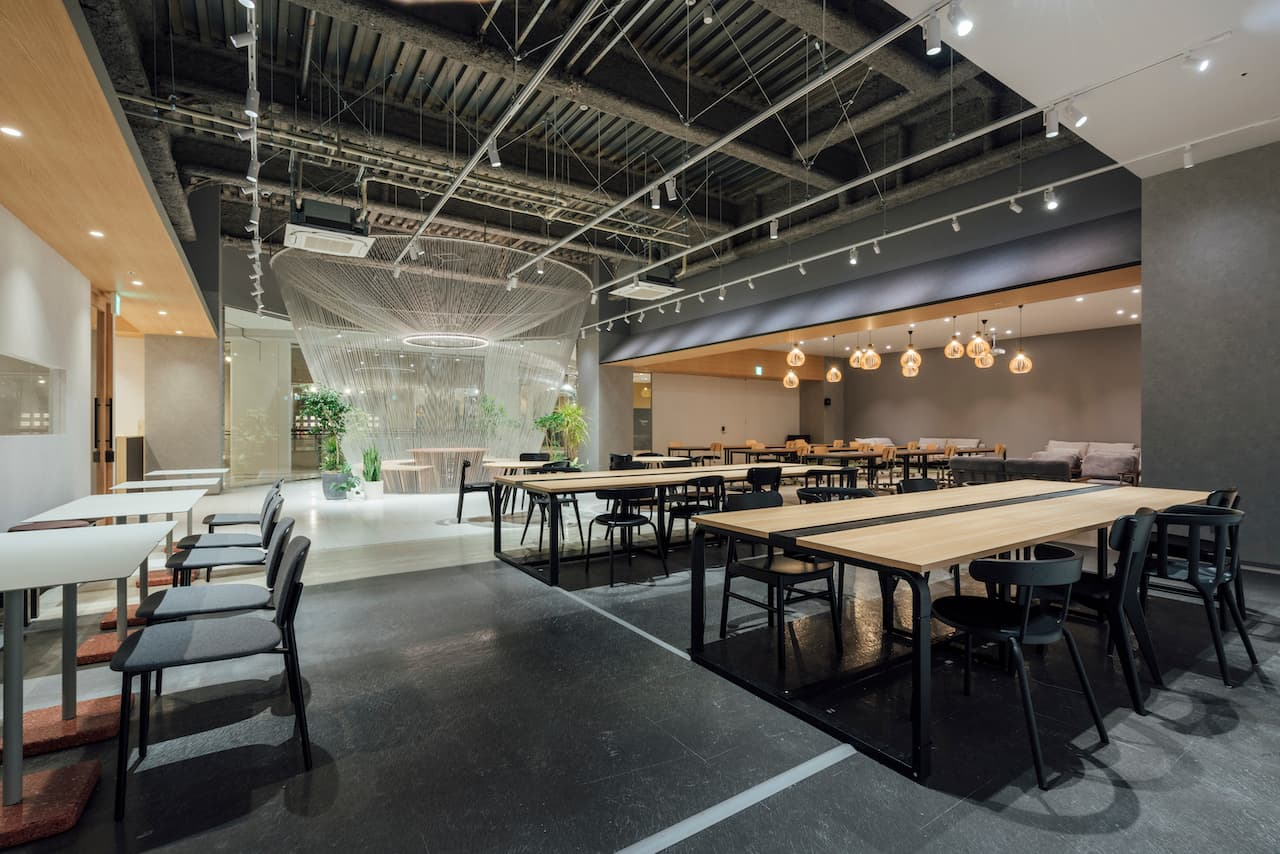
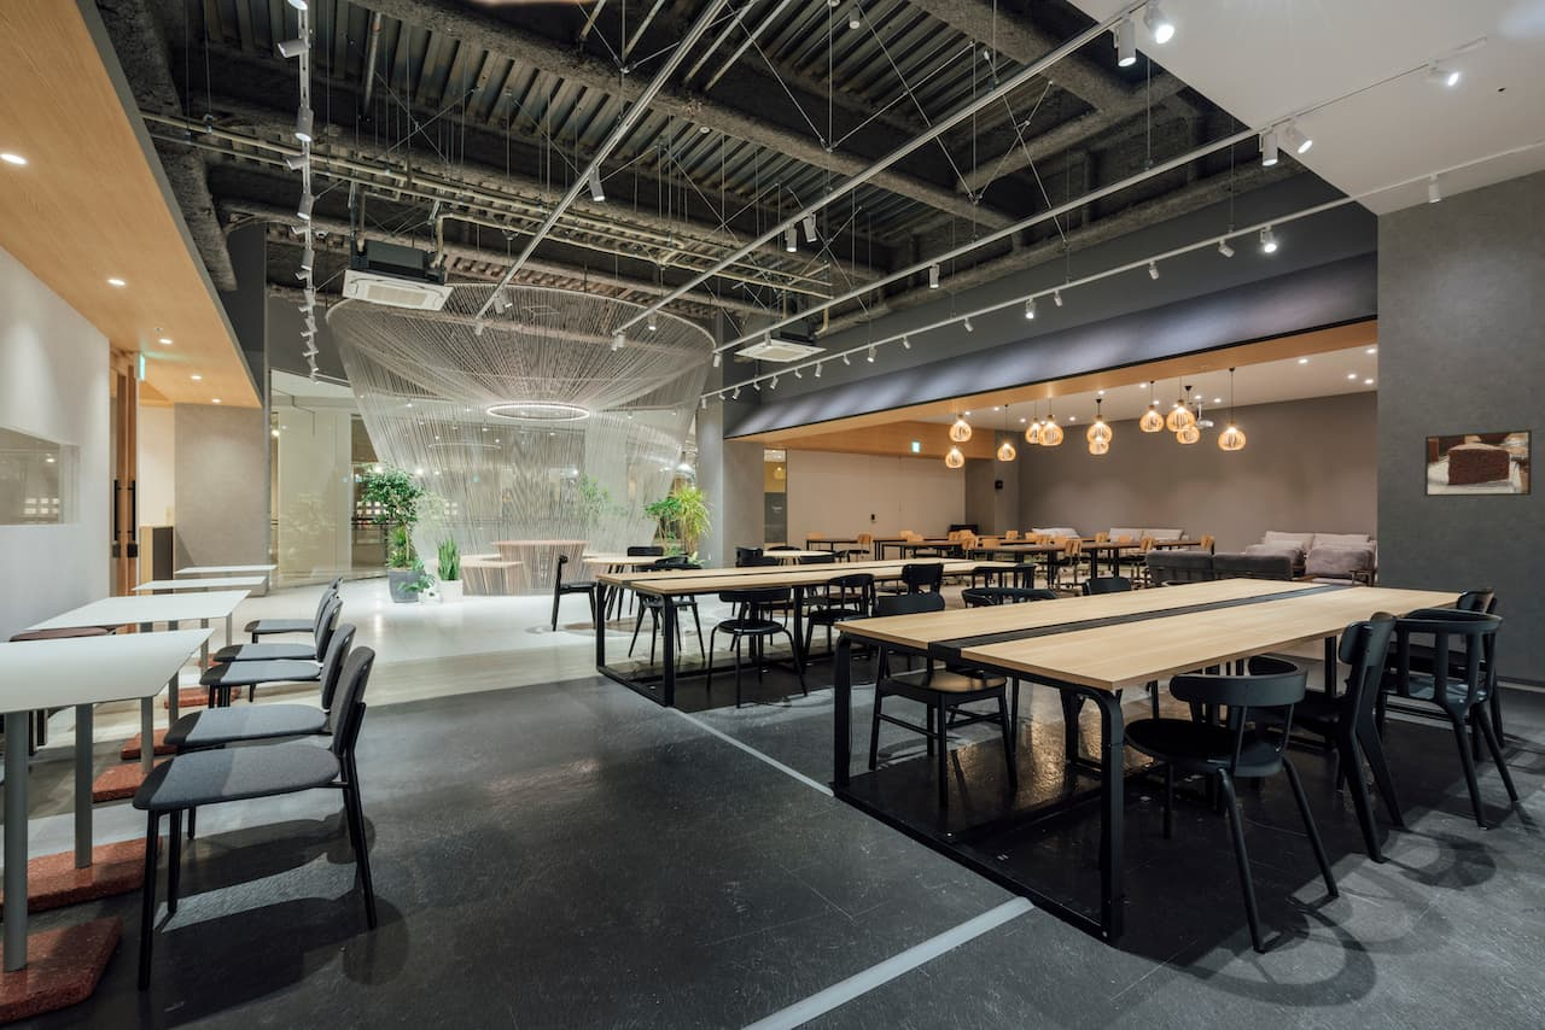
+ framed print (1475, 464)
